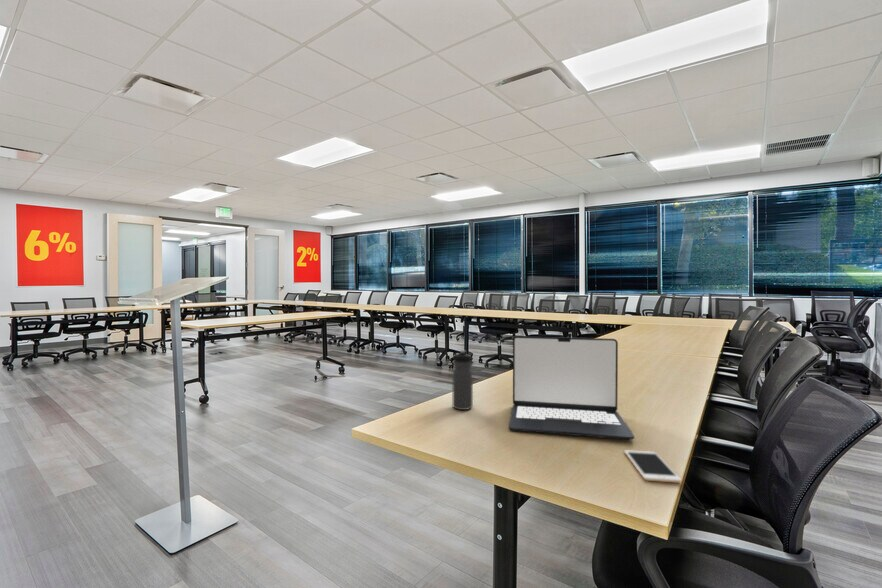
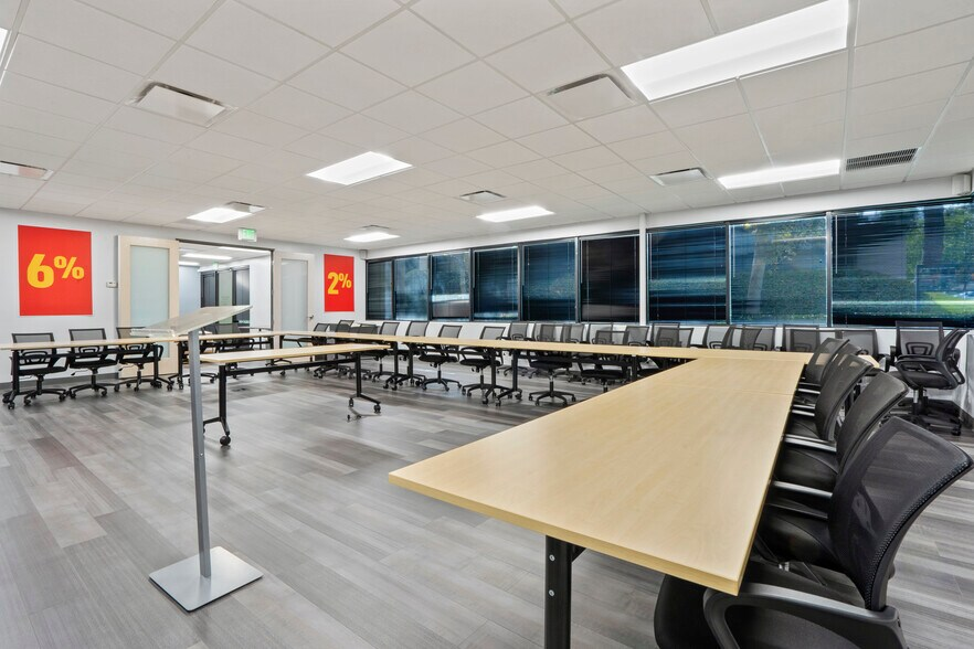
- water bottle (462, 378)
- cell phone (650, 465)
- laptop (566, 382)
